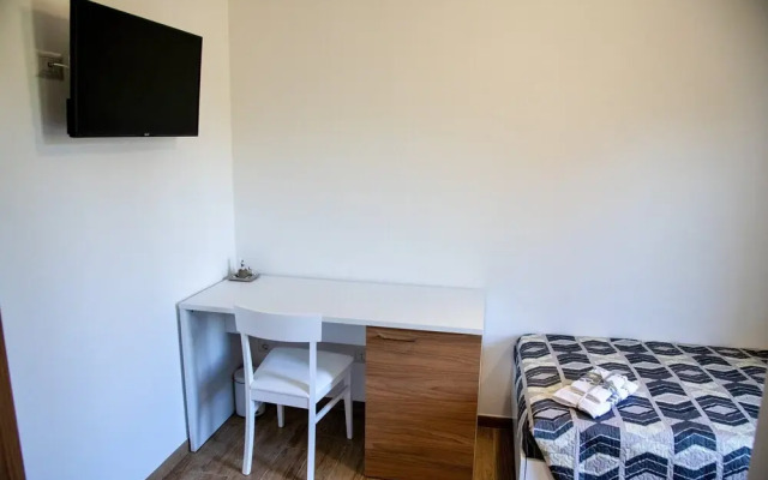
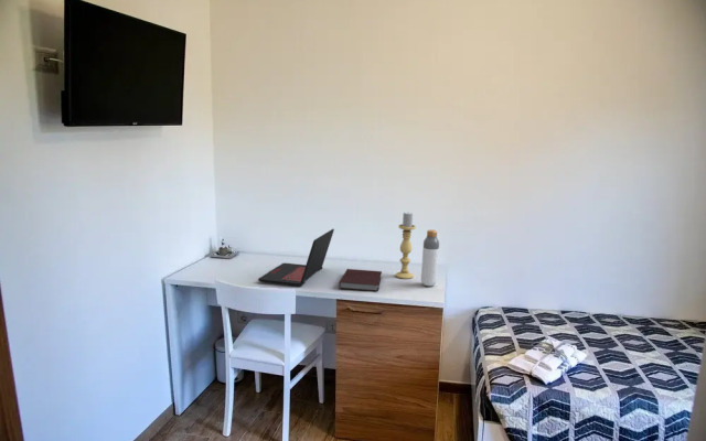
+ laptop (295, 263)
+ candle holder (406, 244)
+ bottle (430, 257)
+ notebook (361, 279)
